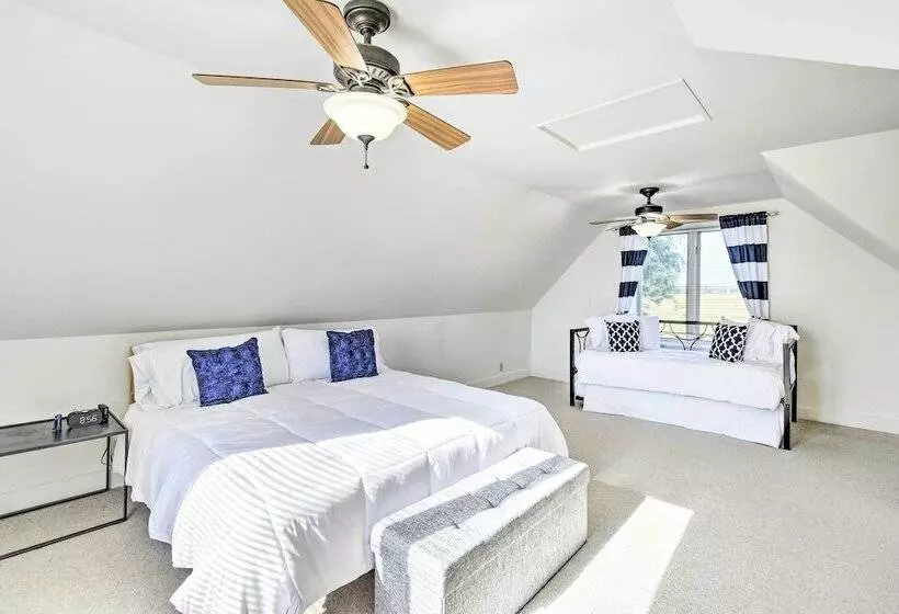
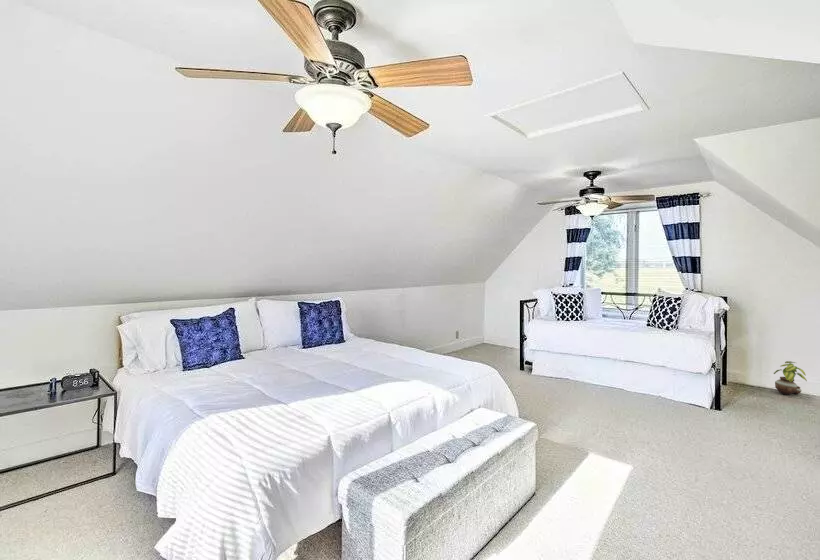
+ potted plant (789, 377)
